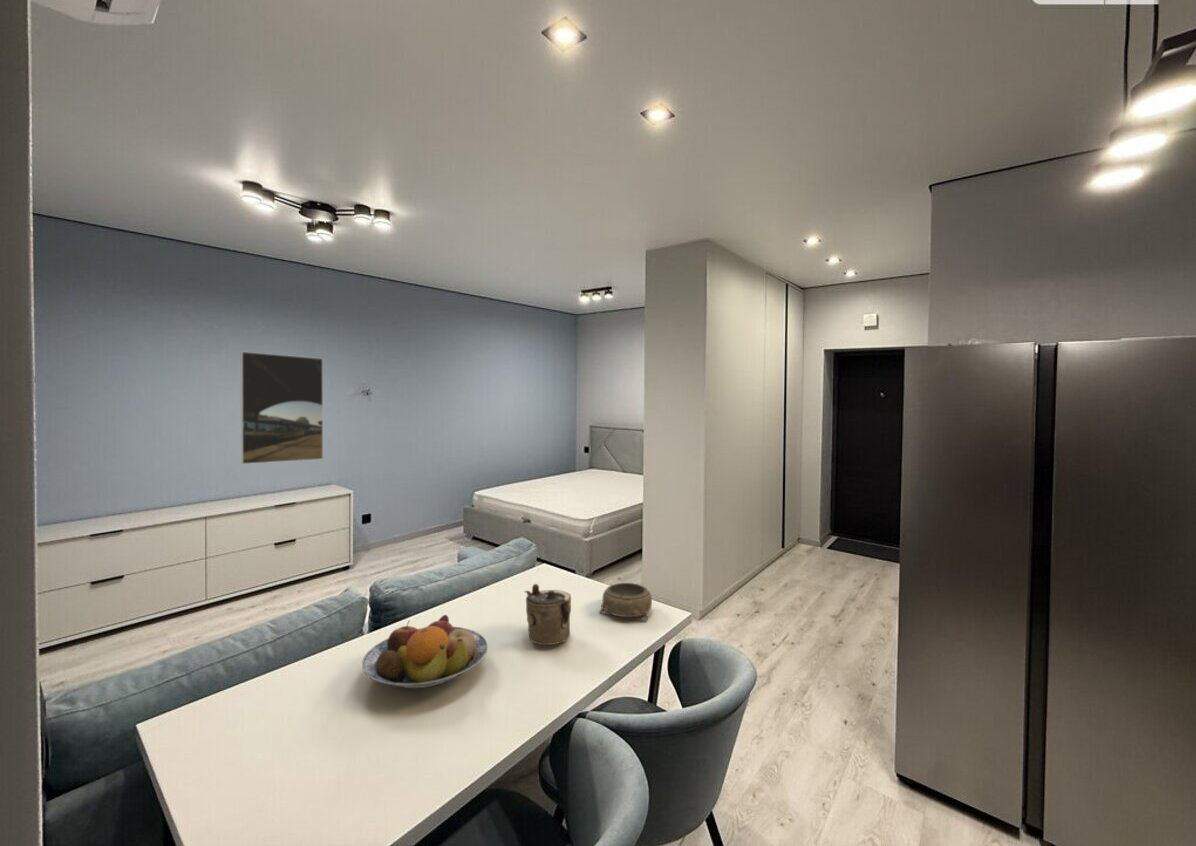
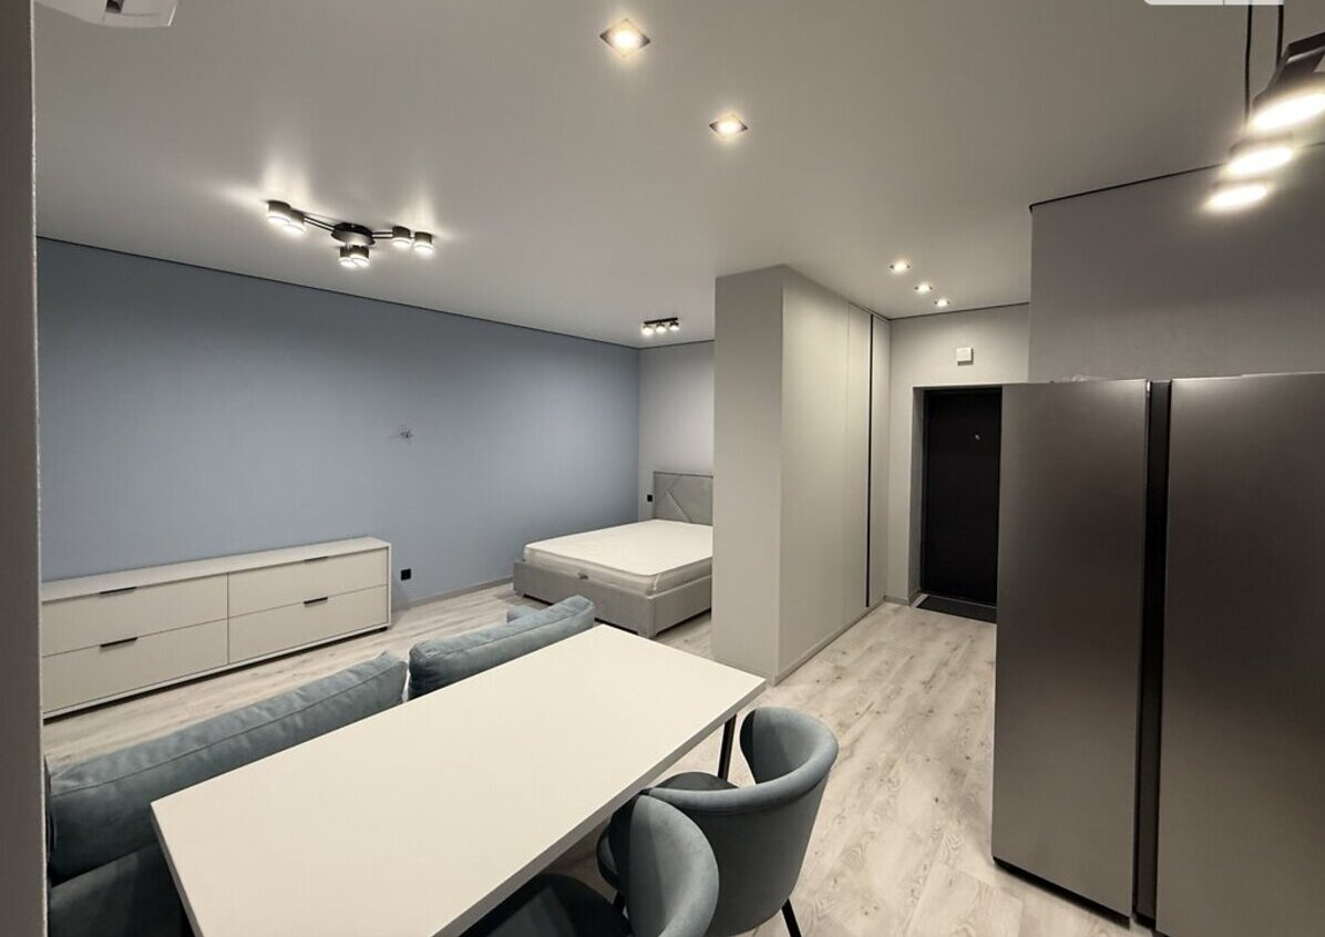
- teapot (546, 612)
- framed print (284, 408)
- decorative bowl (627, 599)
- fruit bowl (427, 647)
